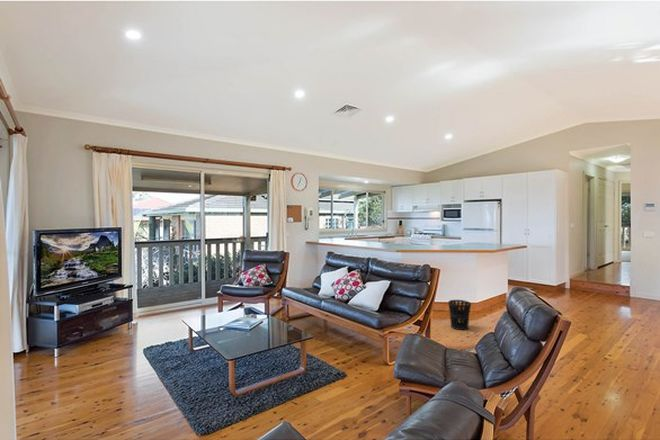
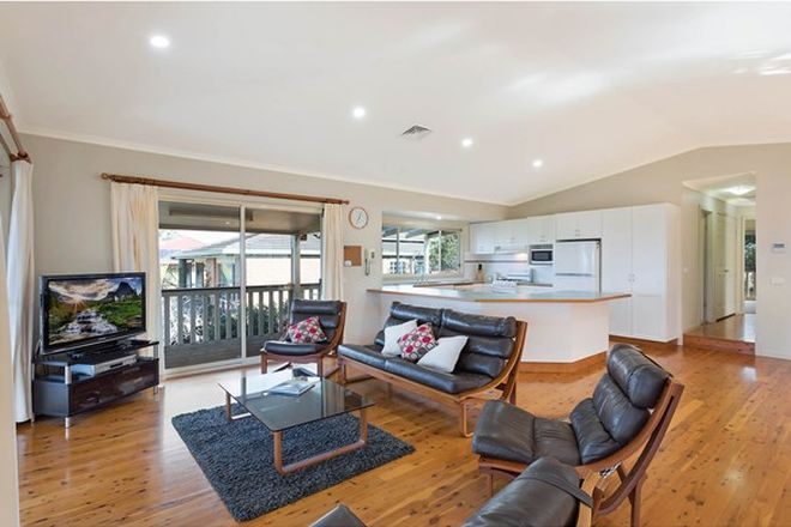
- wastebasket (459, 314)
